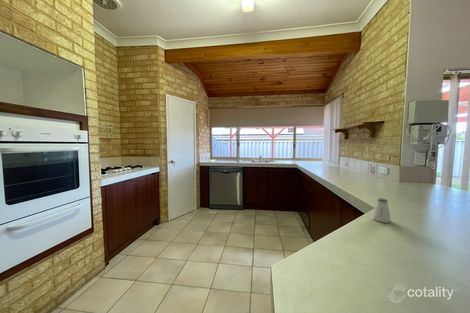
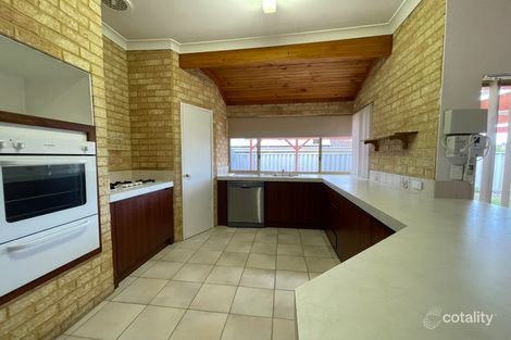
- saltshaker (382, 209)
